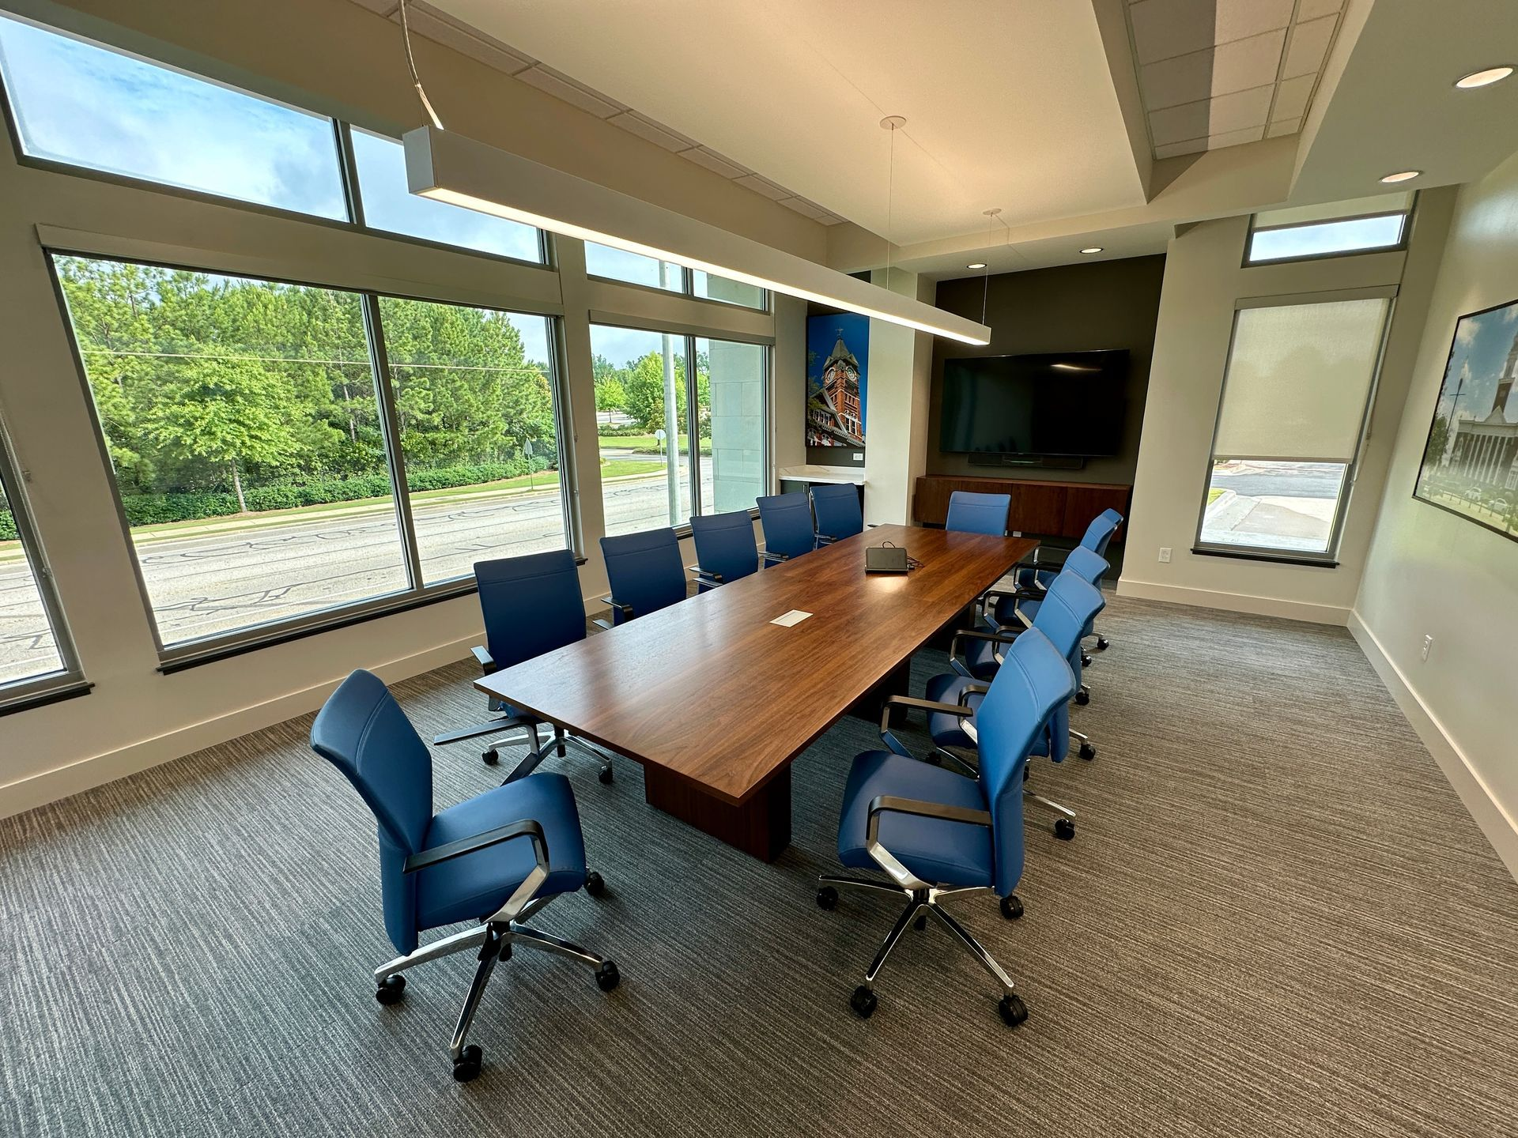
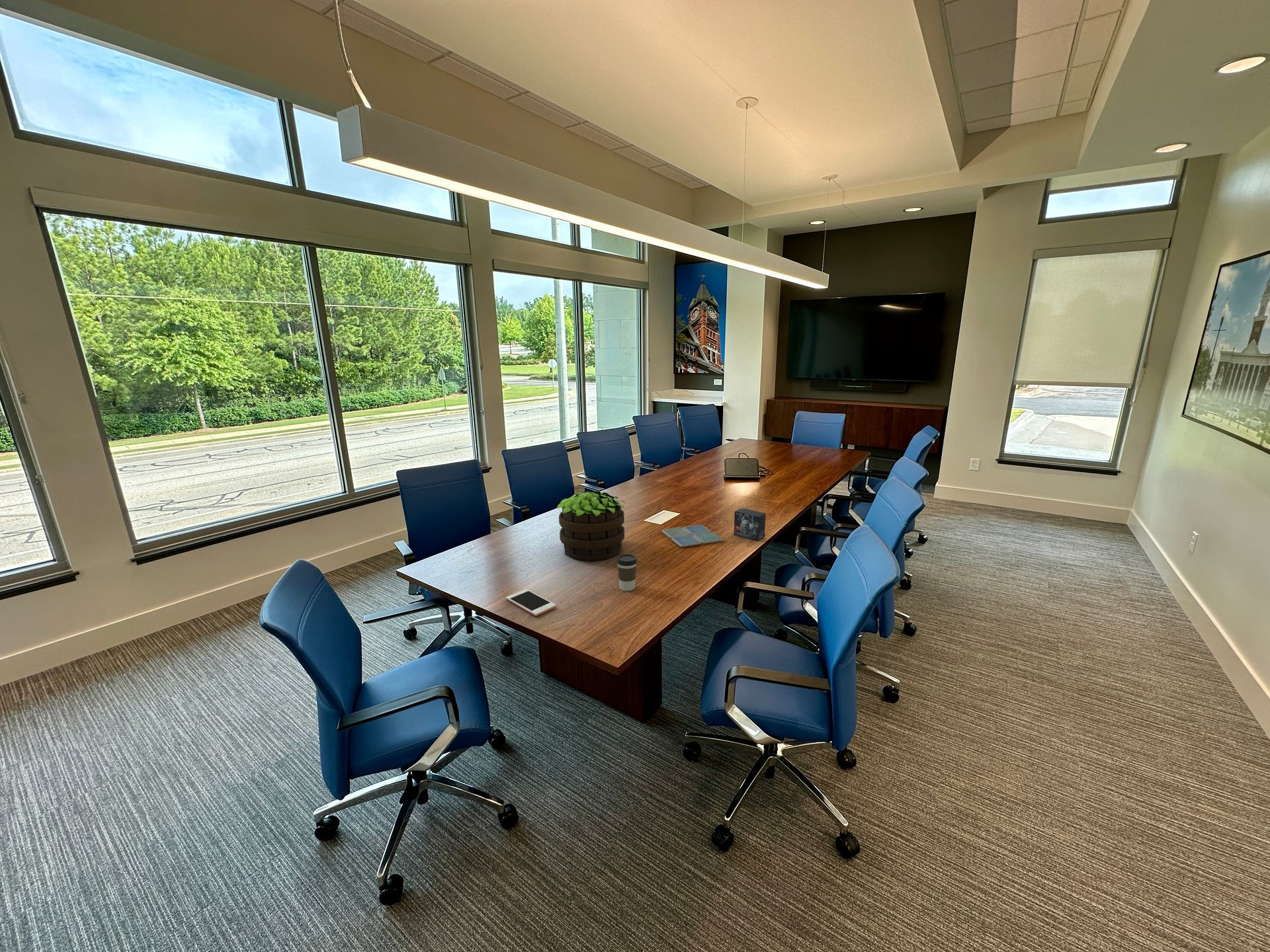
+ coffee cup (627, 573)
+ cell phone (530, 602)
+ potted plant (592, 521)
+ drink coaster (691, 535)
+ small box (749, 524)
